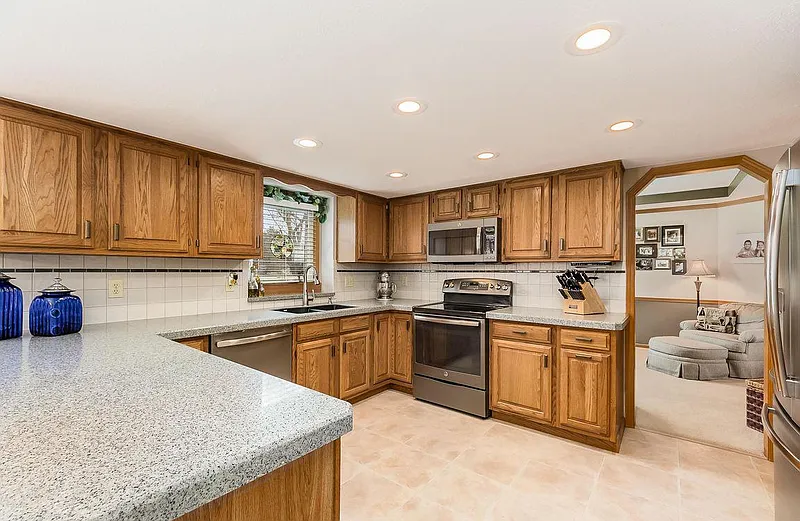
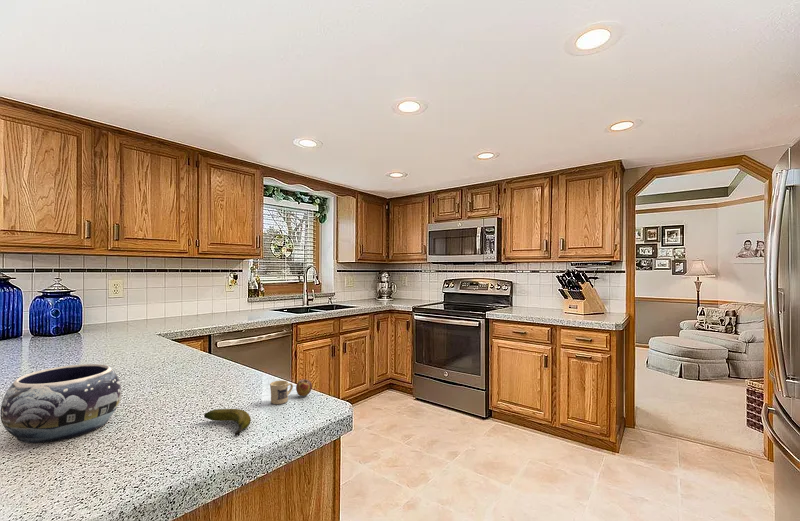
+ banana (230, 420)
+ decorative bowl (65, 400)
+ mug (291, 389)
